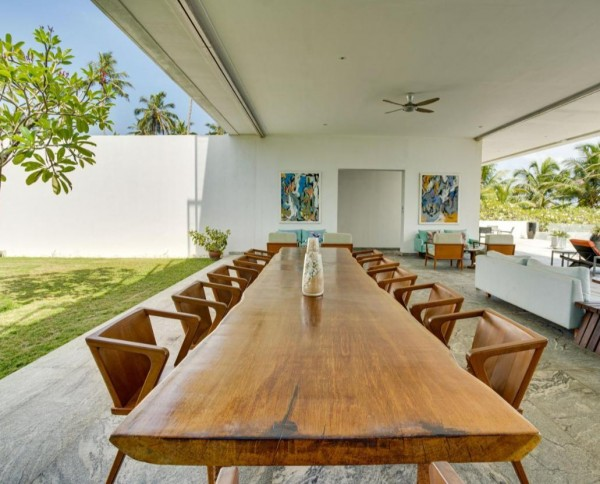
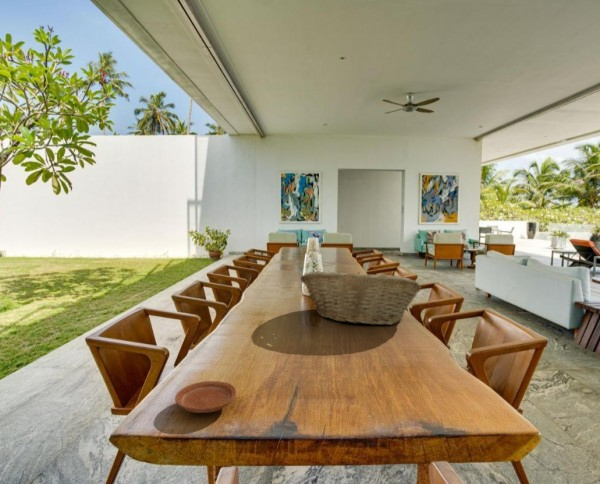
+ fruit basket (358, 292)
+ plate (206, 399)
